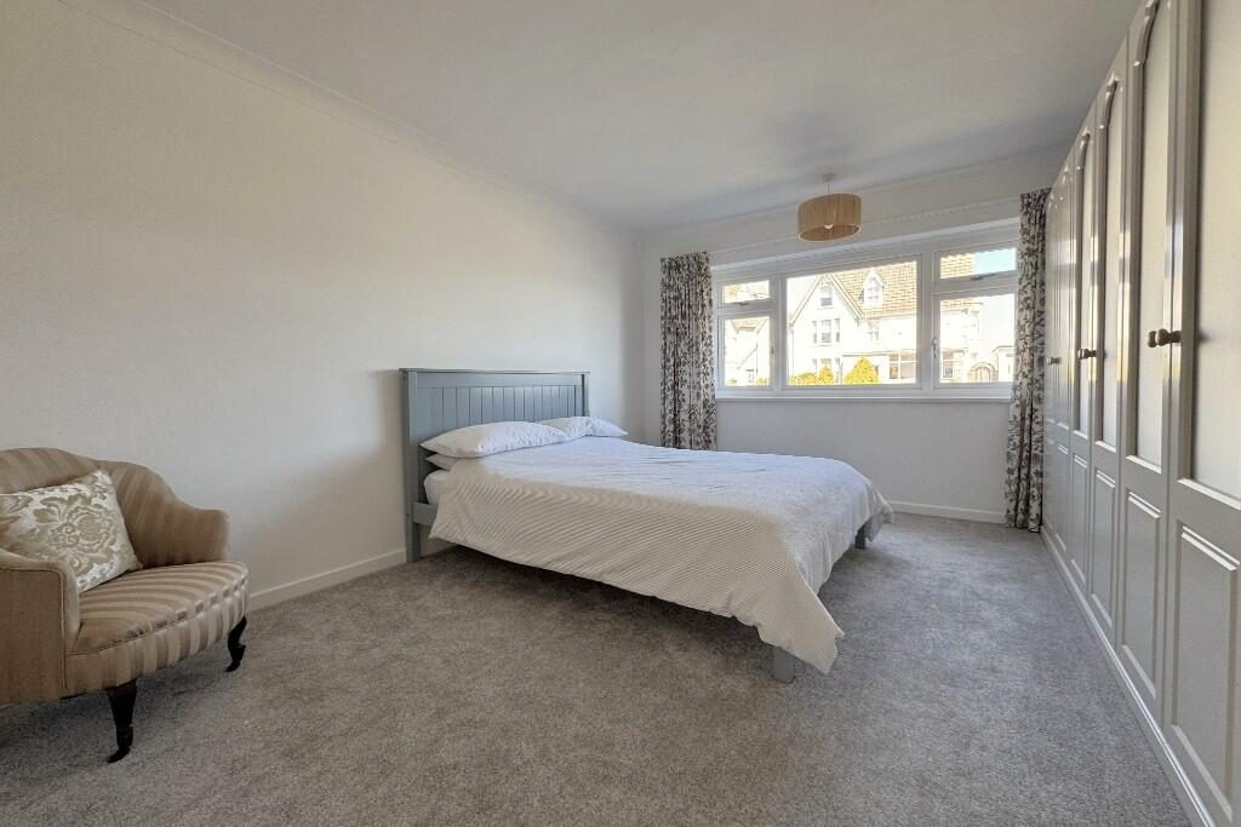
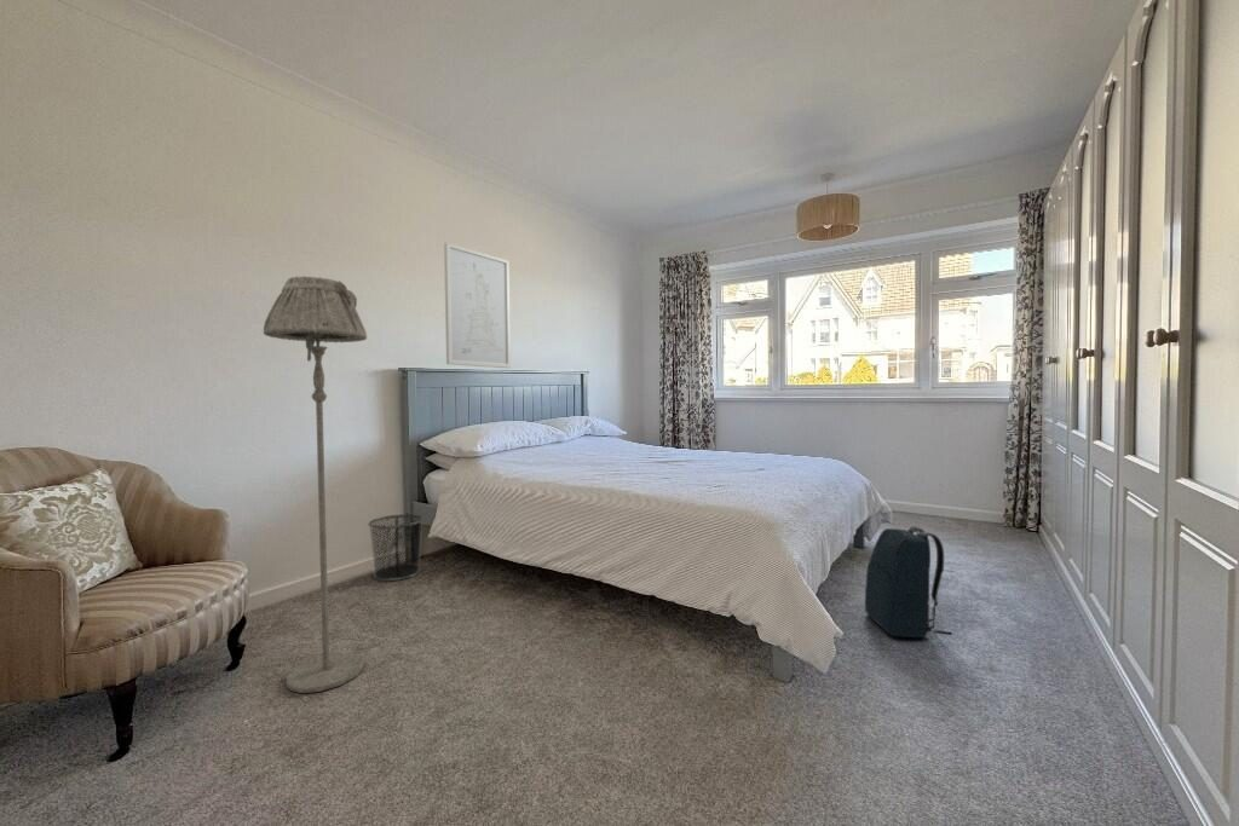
+ wall art (479, 308)
+ backpack (907, 576)
+ floor lamp (321, 479)
+ waste bin (397, 547)
